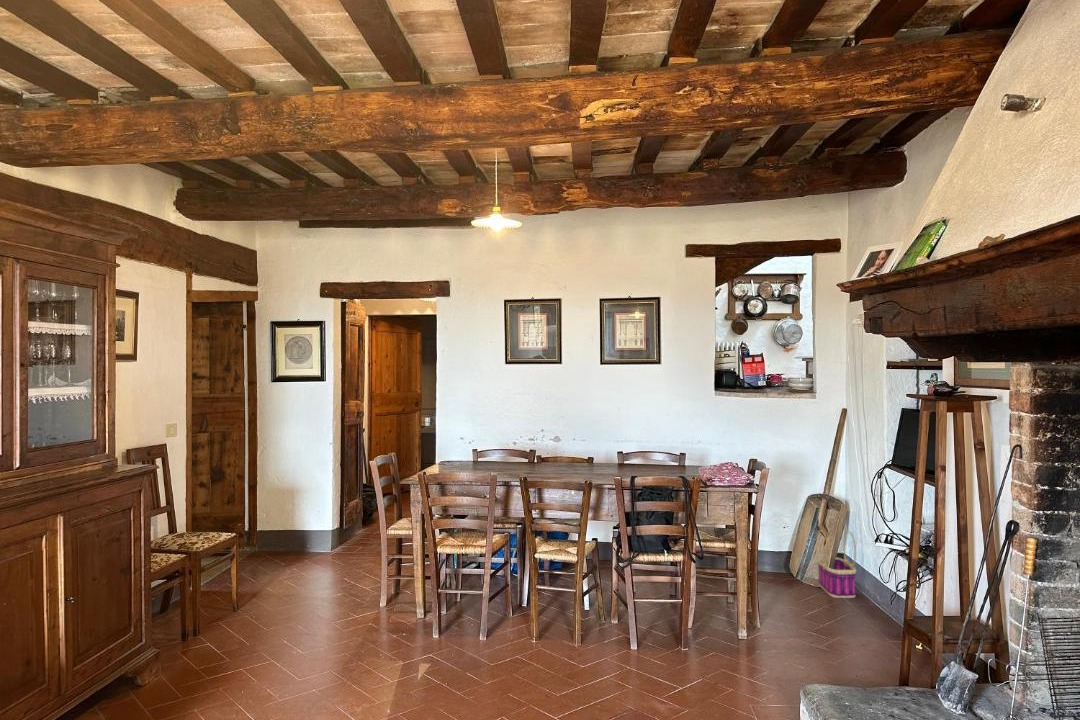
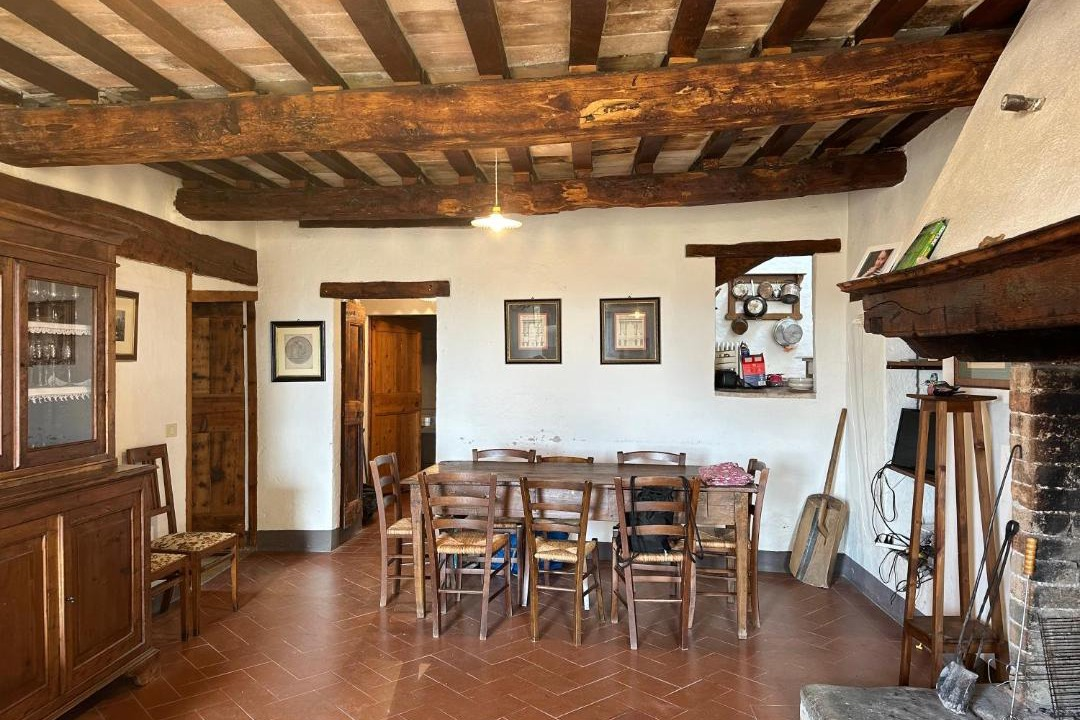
- basket (836, 560)
